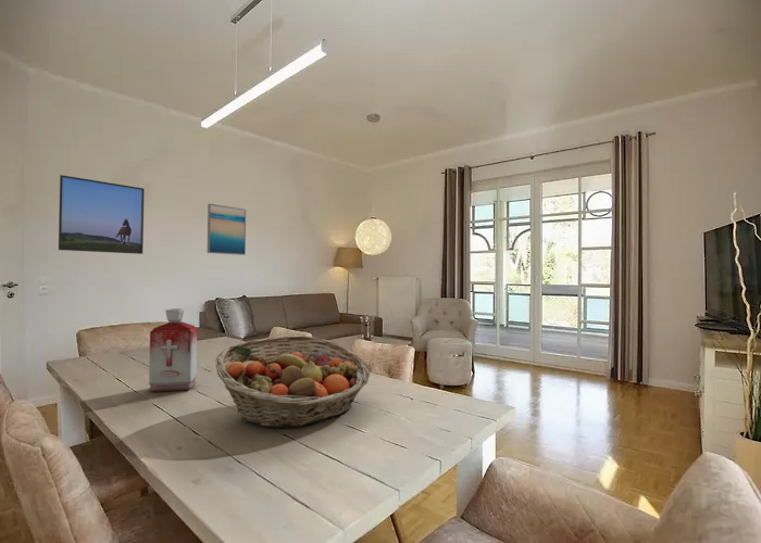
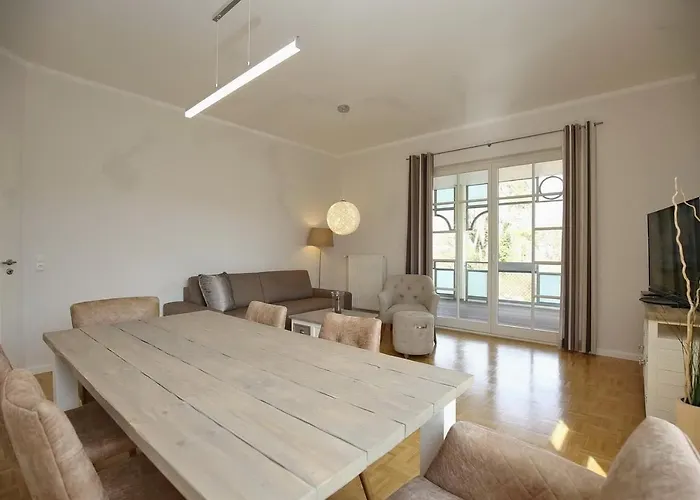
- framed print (103, 216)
- fruit basket (296, 376)
- bottle (174, 349)
- wall art (227, 230)
